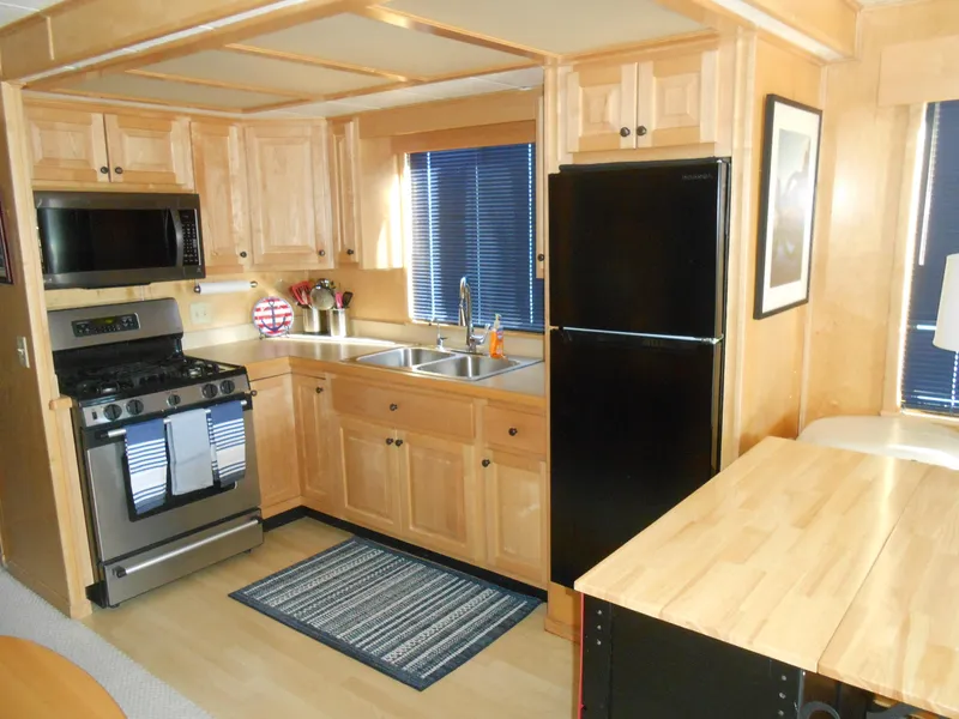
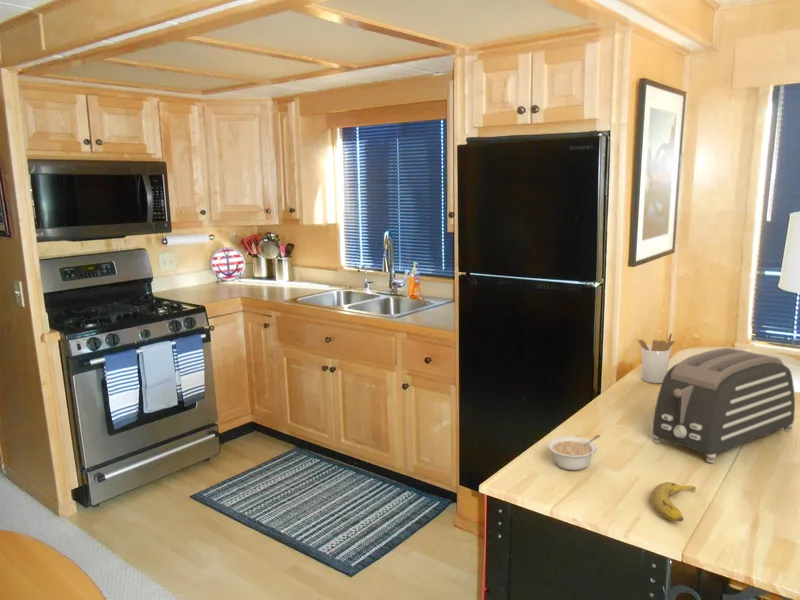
+ legume (572, 451)
+ fruit (672, 494)
+ toaster (723, 397)
+ utensil holder (657, 358)
